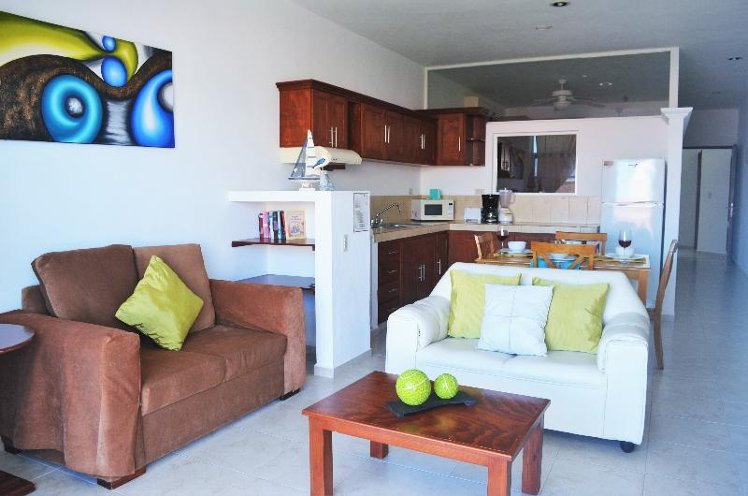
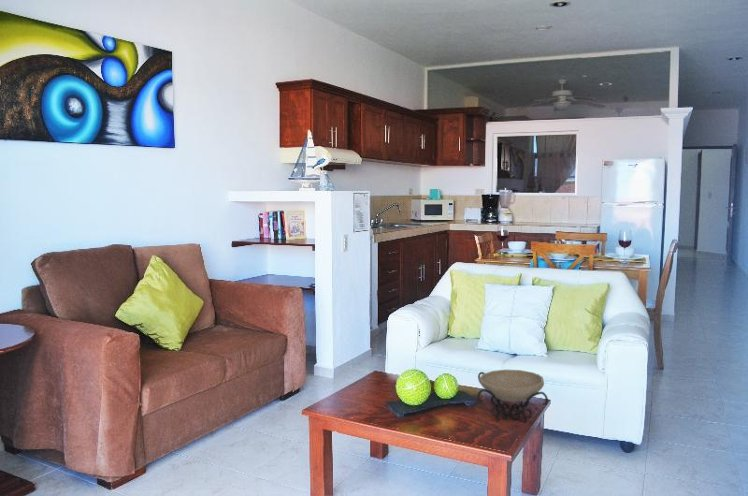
+ decorative bowl (510, 398)
